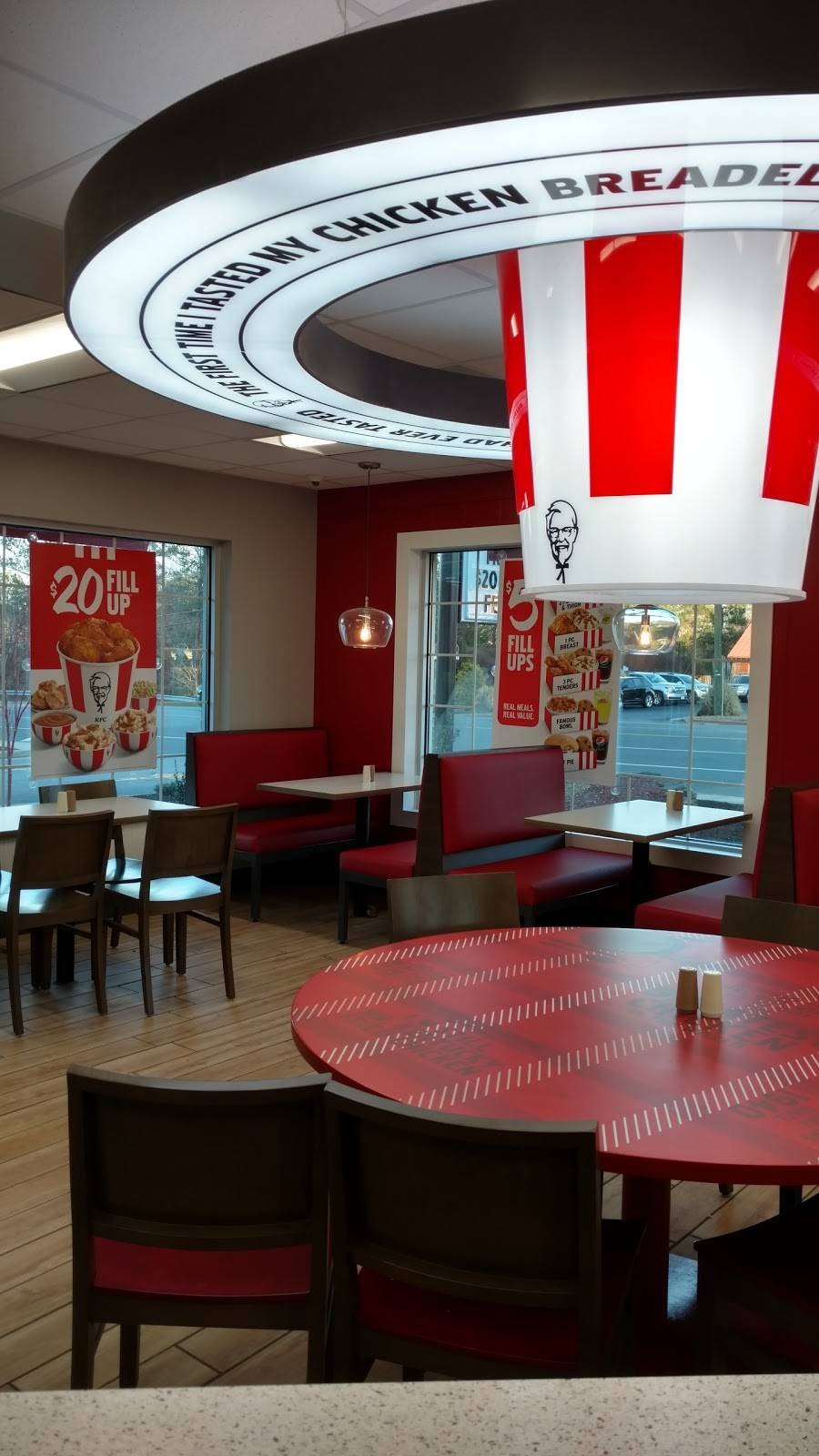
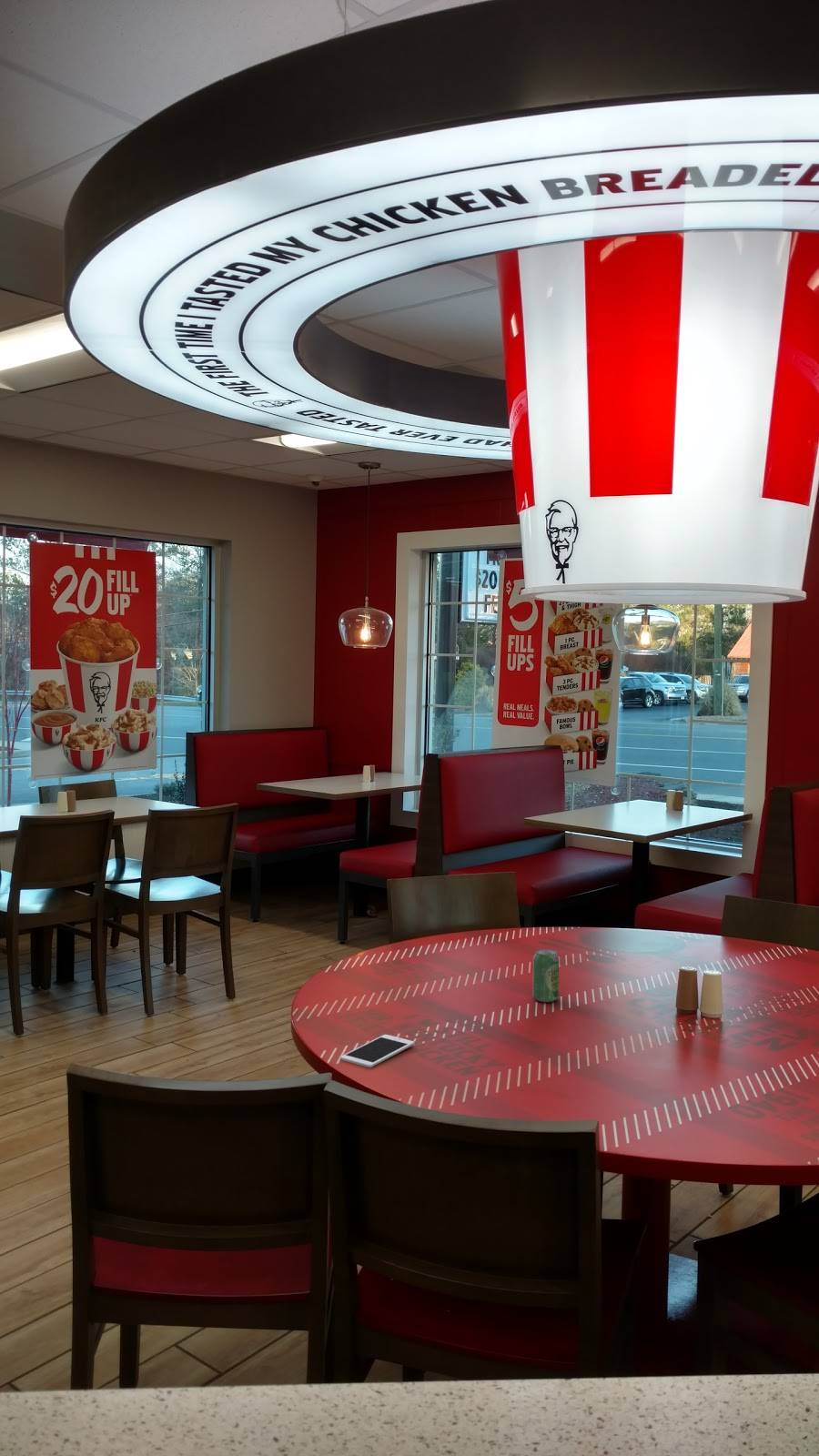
+ cell phone (378, 1050)
+ beverage can (546, 975)
